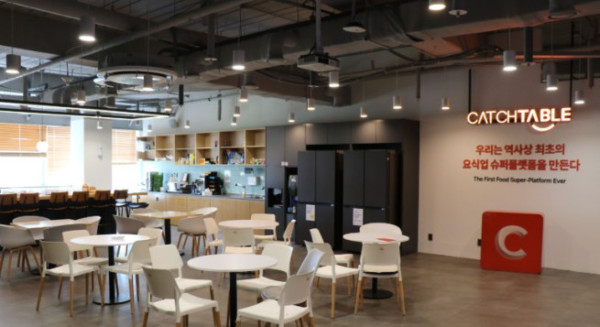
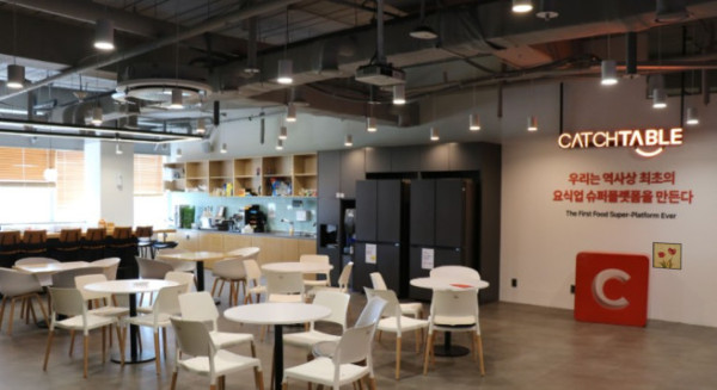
+ wall art (667, 255)
